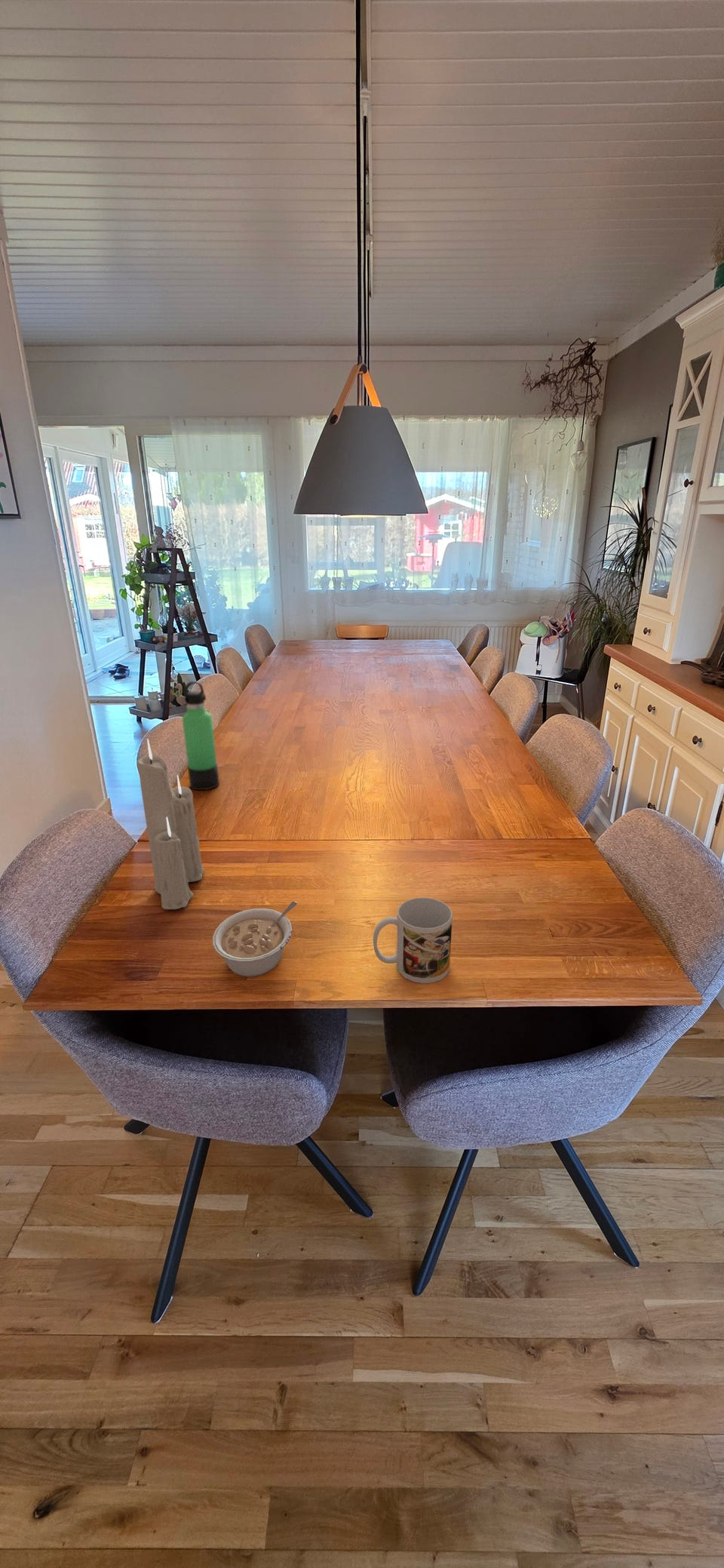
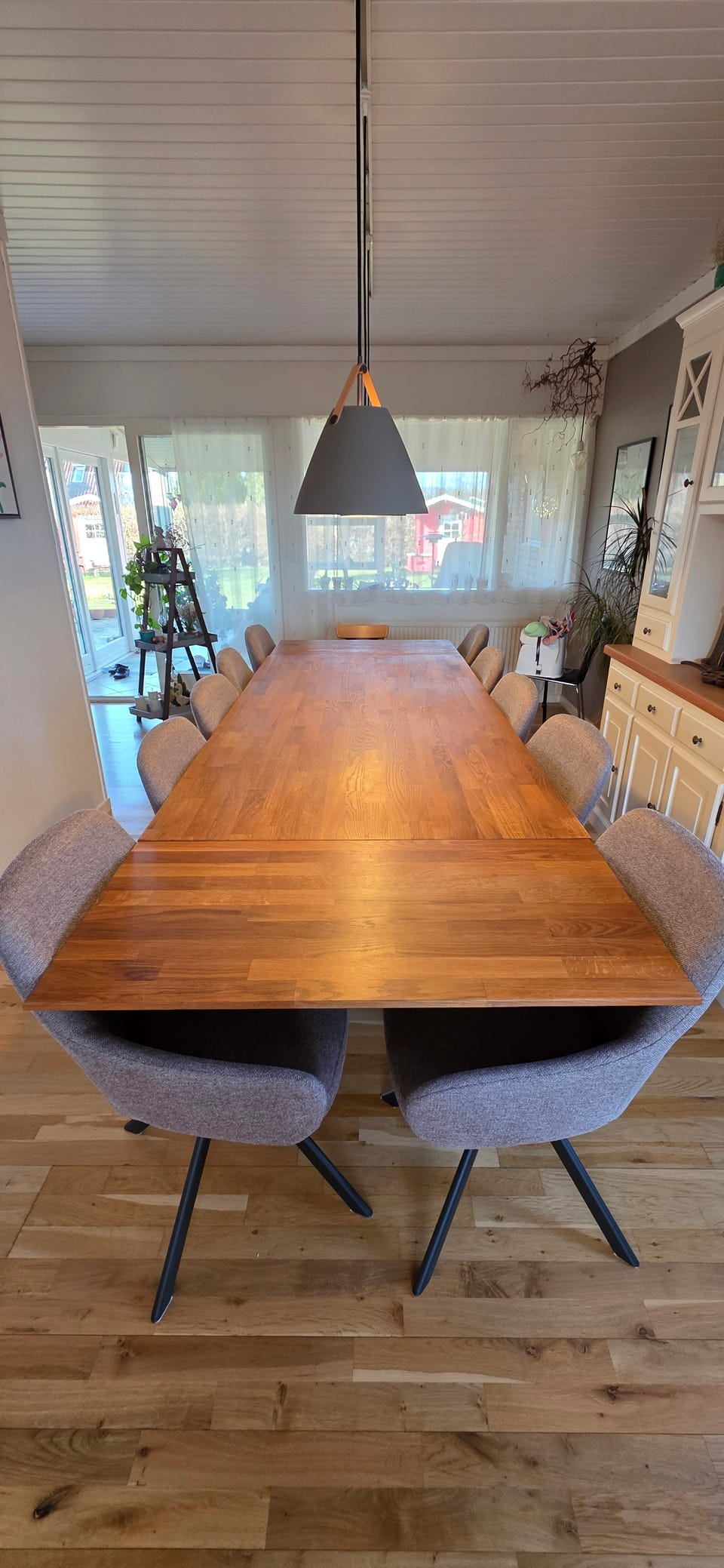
- mug (412, 939)
- candle (166, 813)
- legume (254, 940)
- thermos bottle (198, 734)
